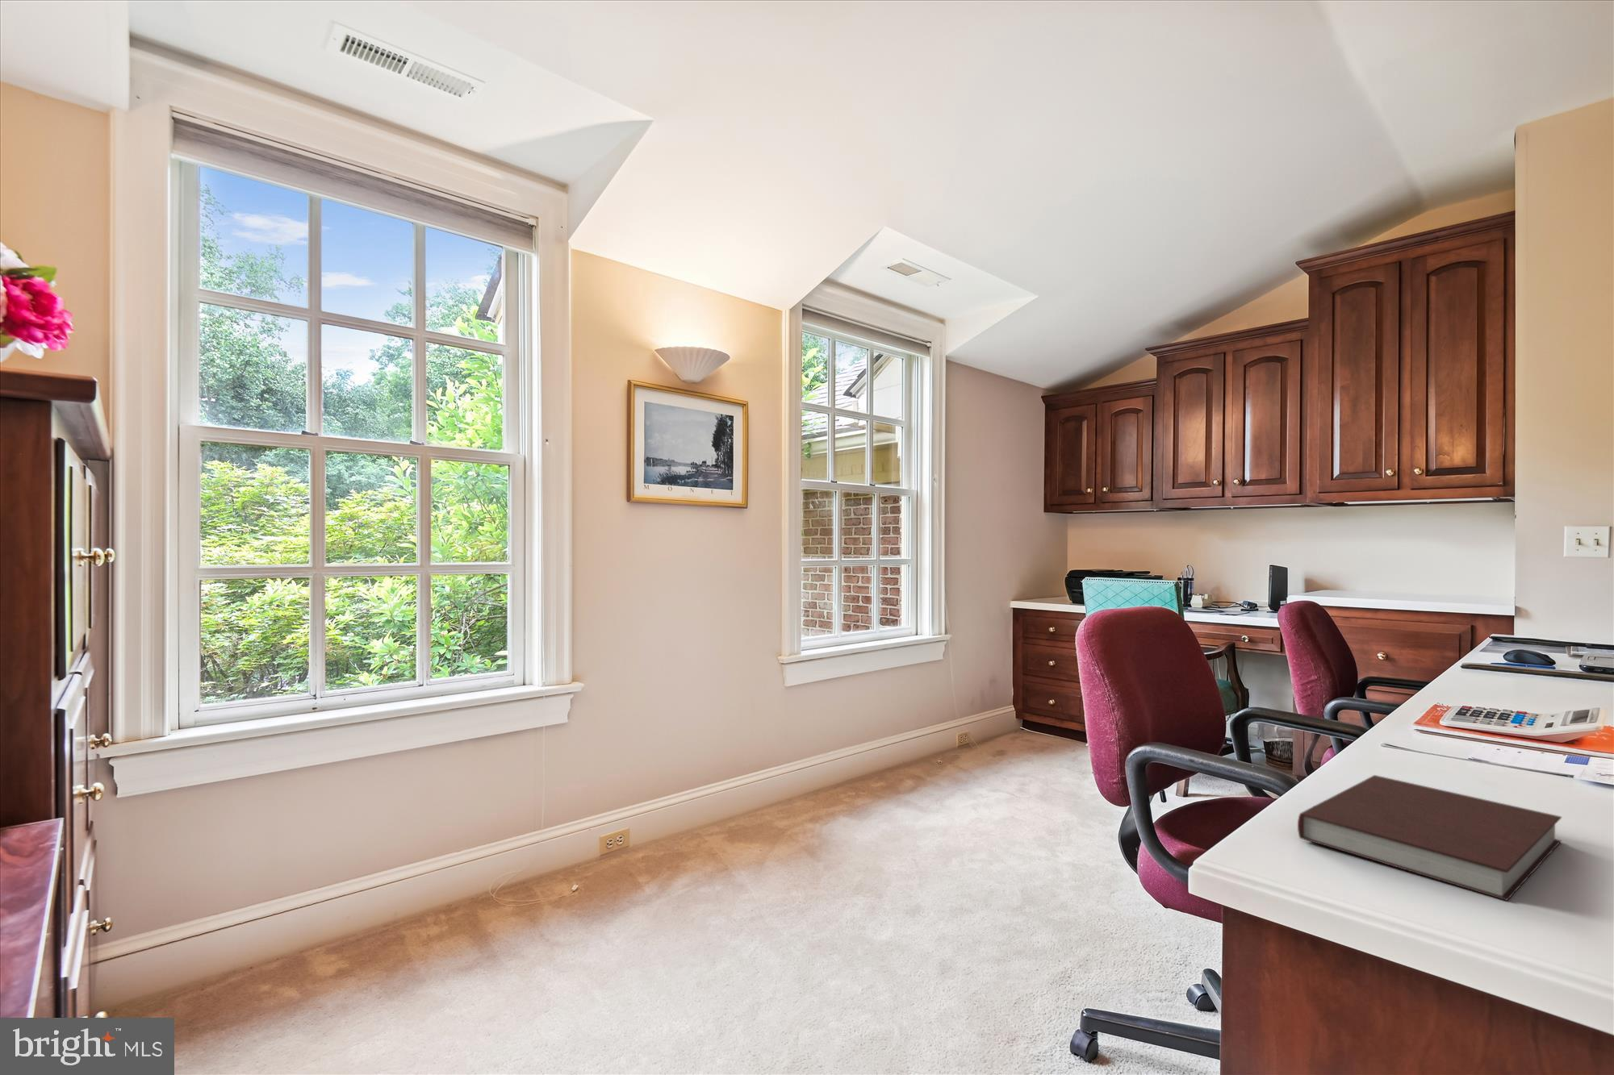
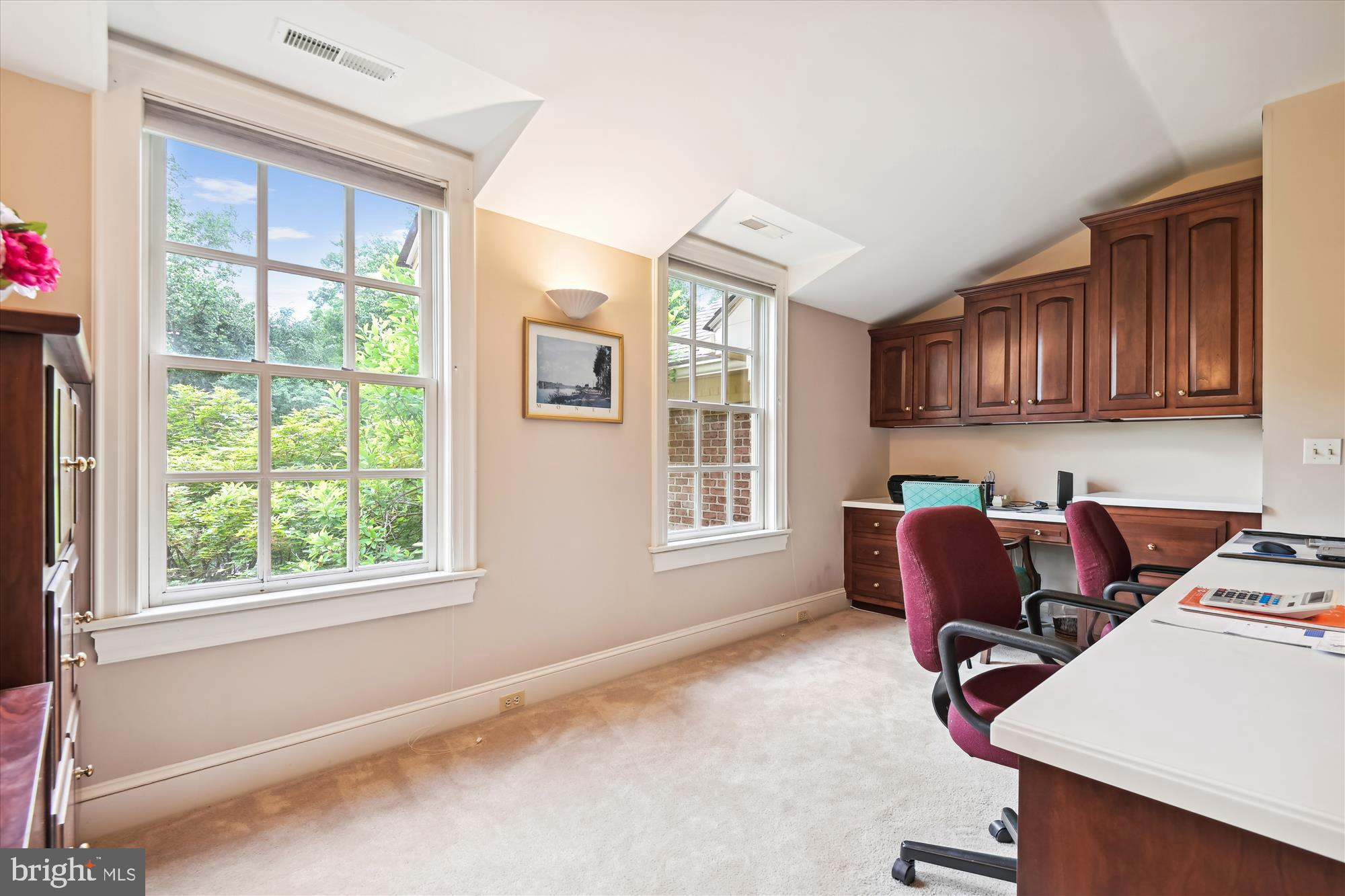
- notebook (1428, 827)
